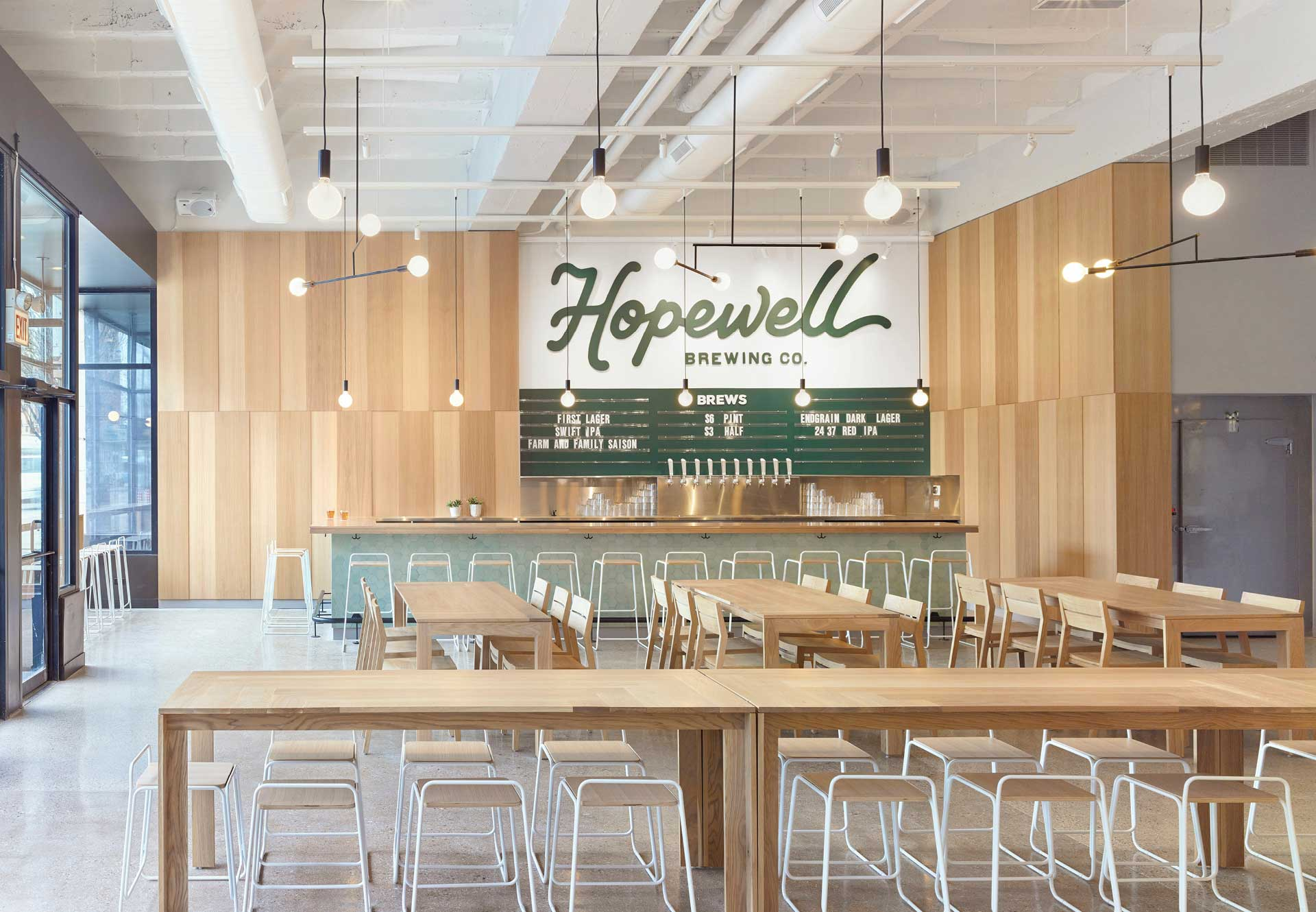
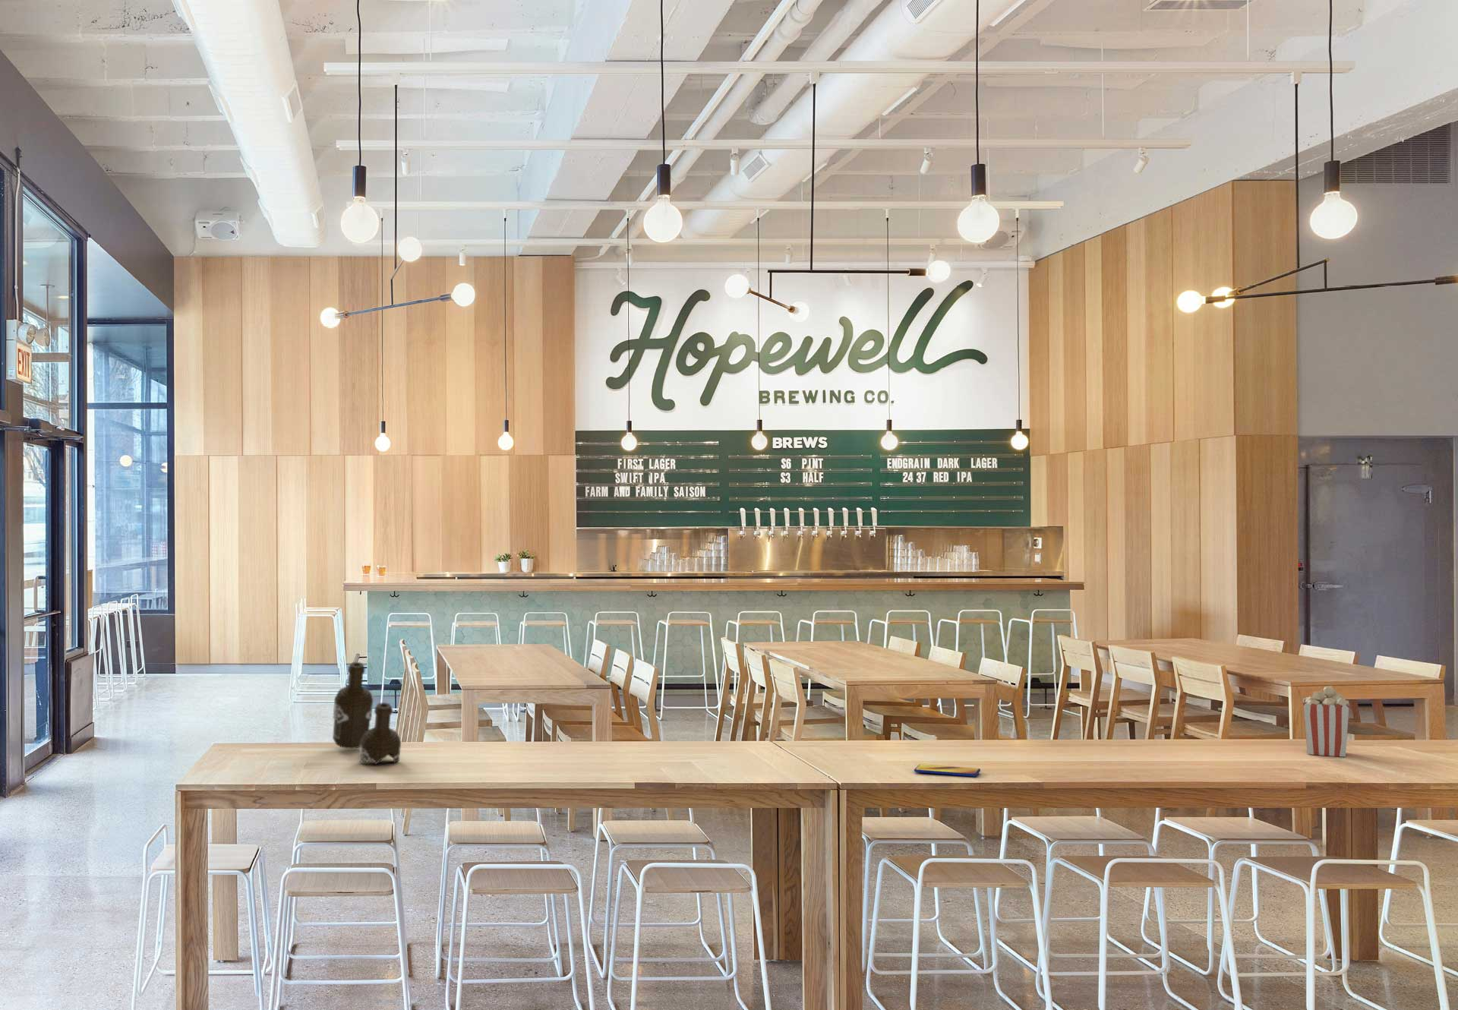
+ smartphone (947, 770)
+ beer bottle (366, 710)
+ popcorn (1325, 719)
